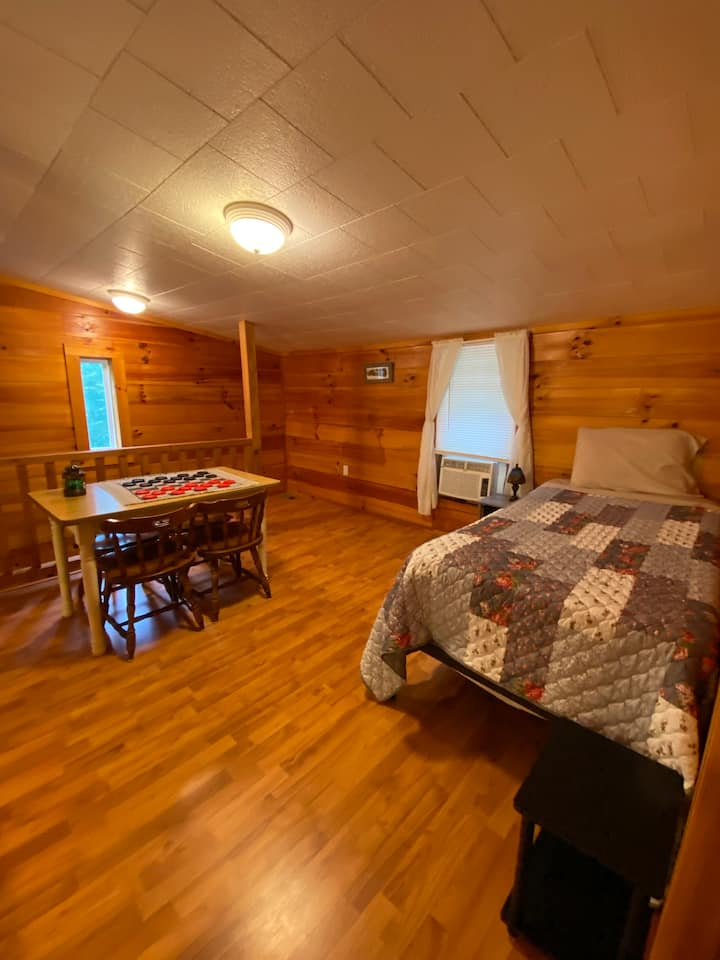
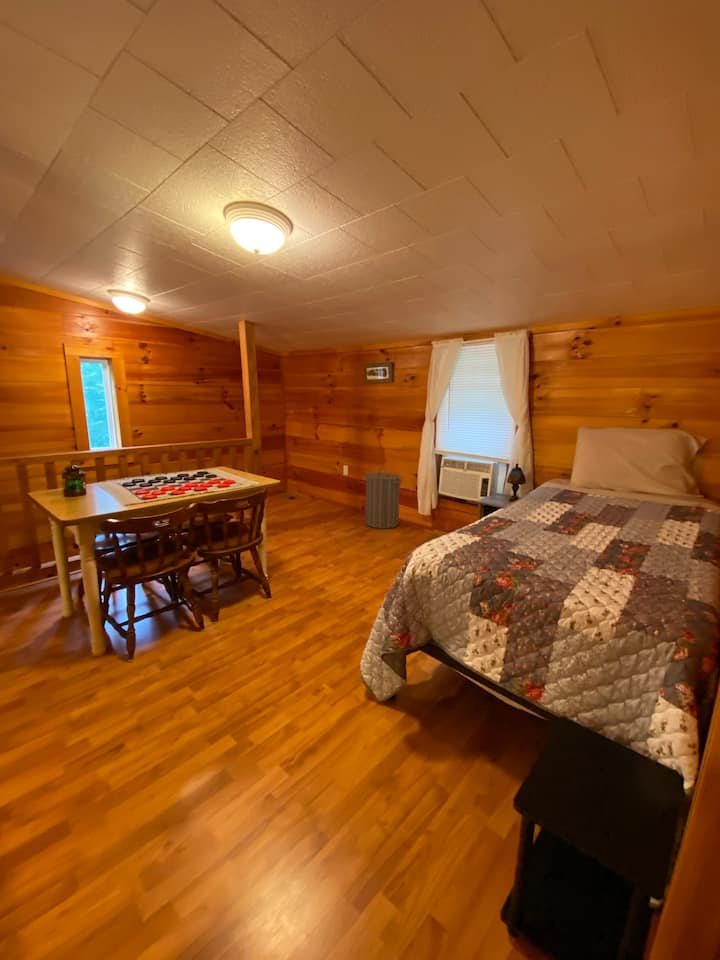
+ laundry hamper (382, 496)
